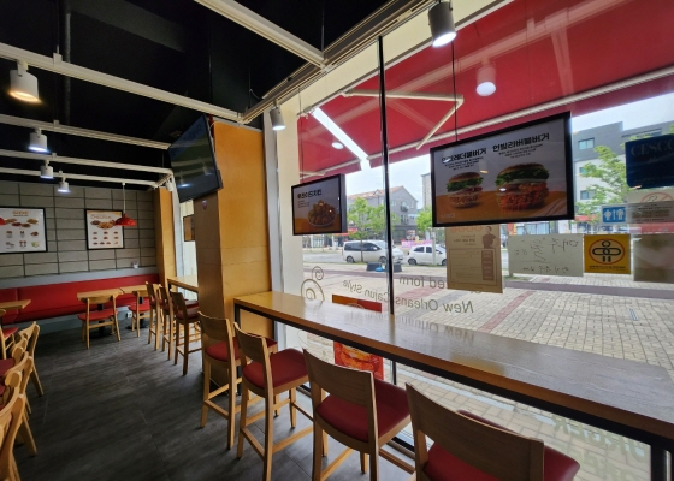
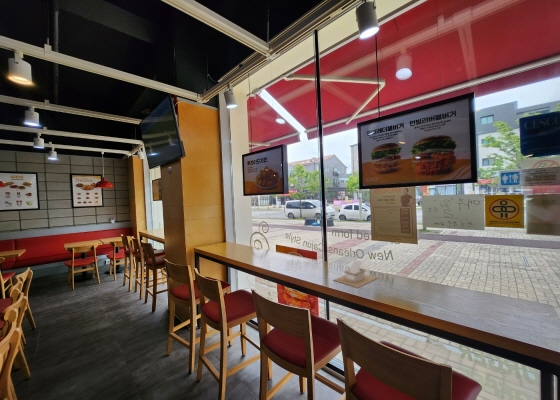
+ napkin holder (355, 270)
